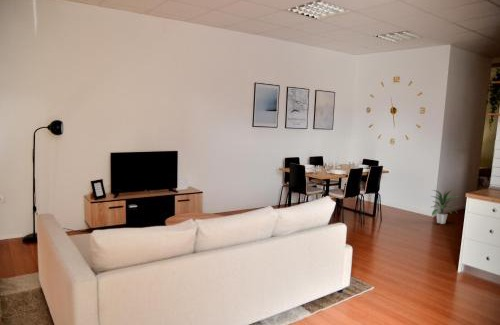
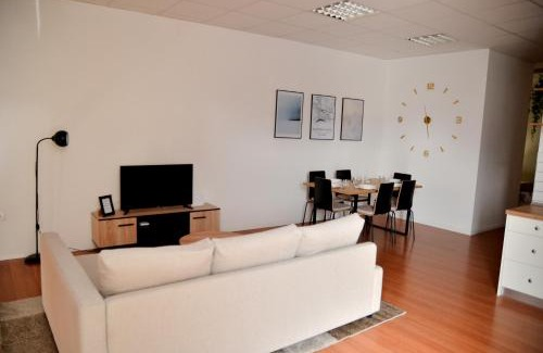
- indoor plant (441, 205)
